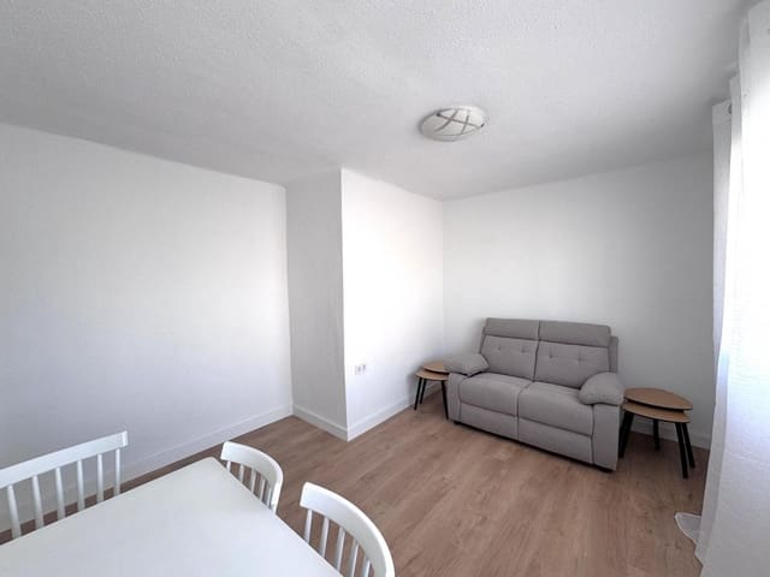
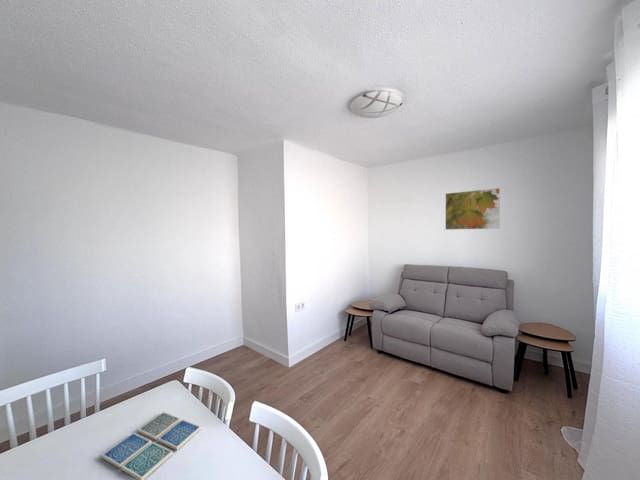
+ drink coaster (153, 442)
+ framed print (471, 210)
